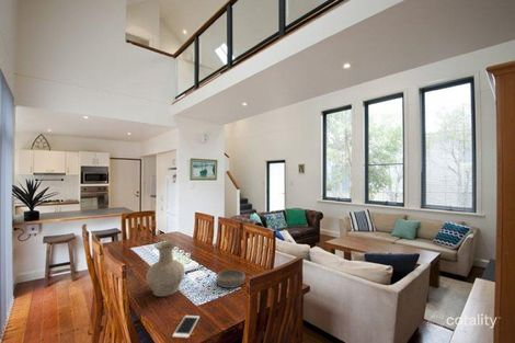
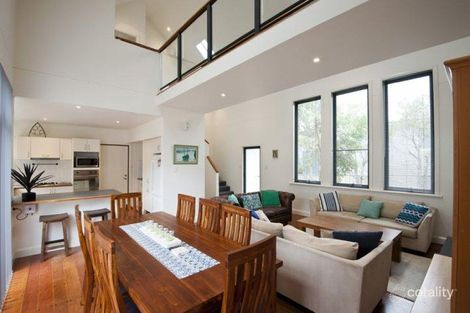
- vase (165, 266)
- cell phone (186, 325)
- bowl (230, 277)
